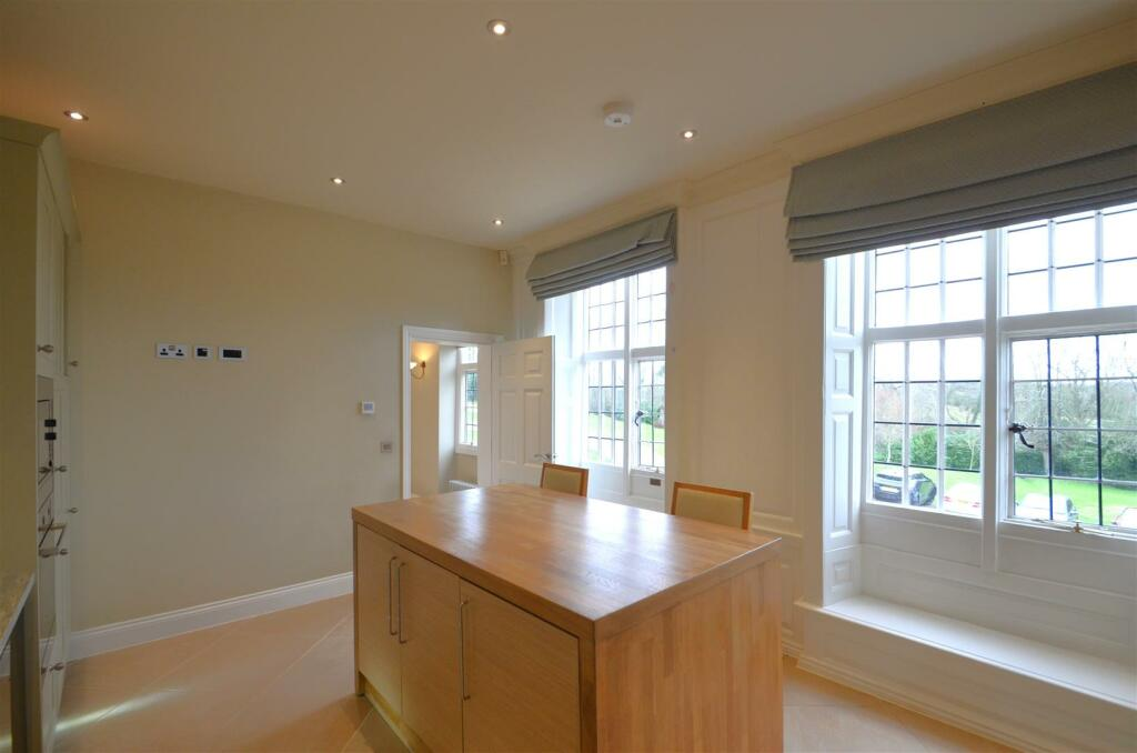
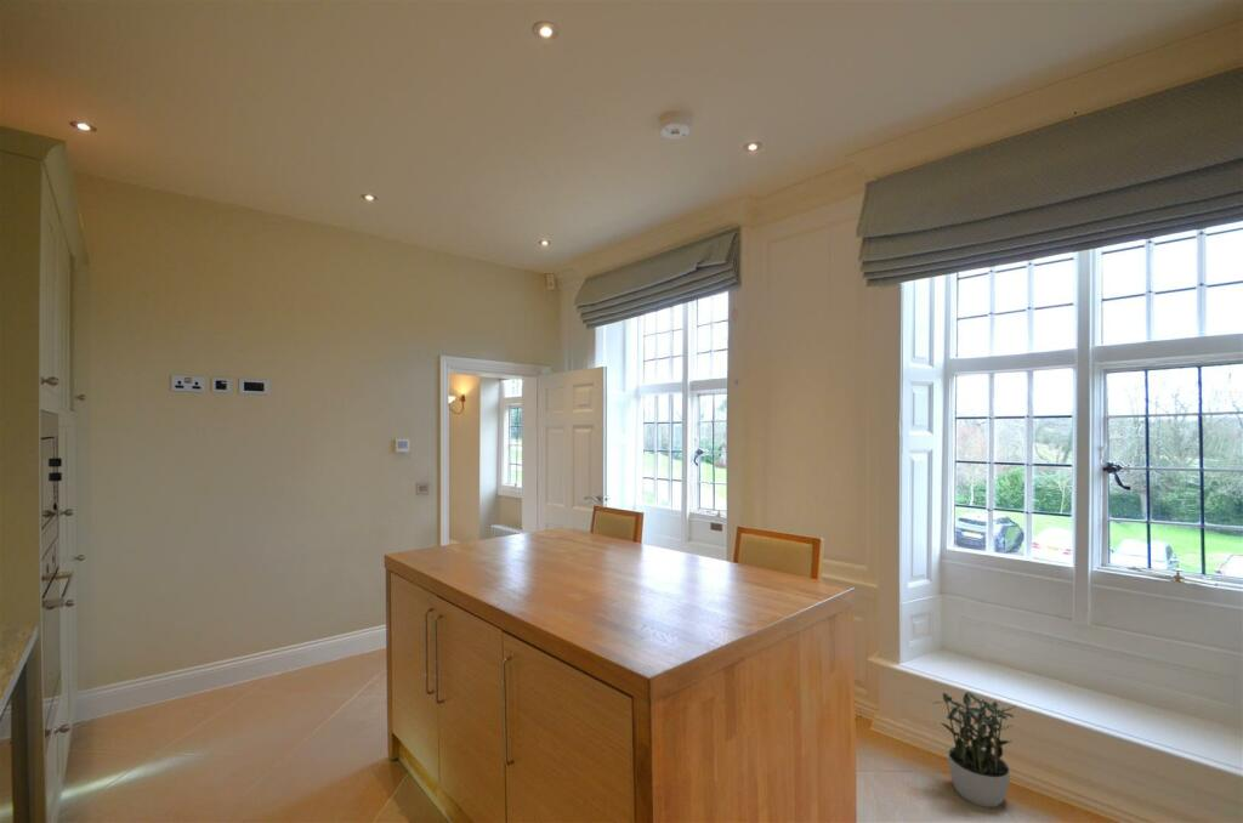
+ potted plant (974, 740)
